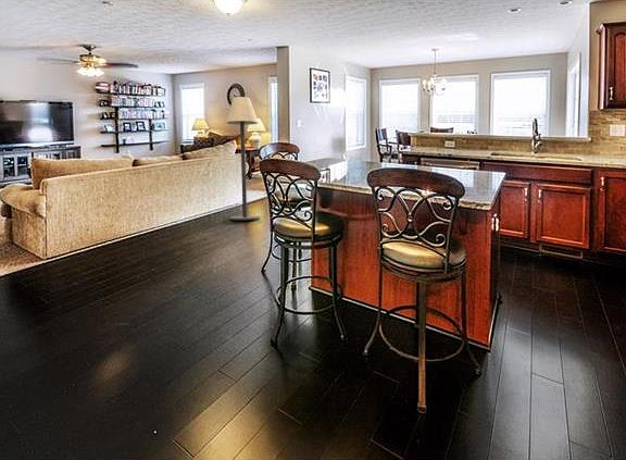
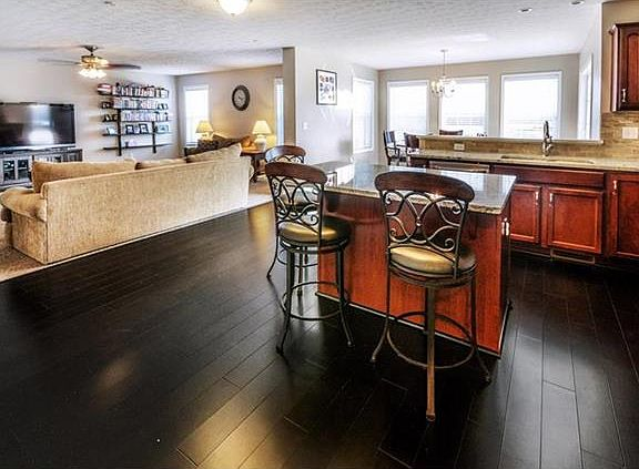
- floor lamp (242, 159)
